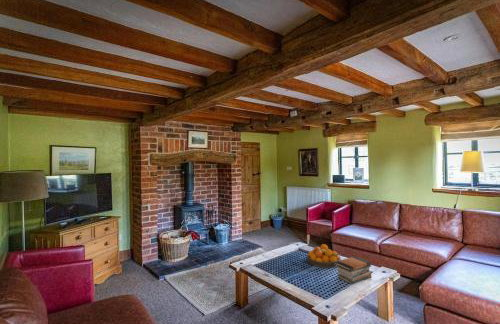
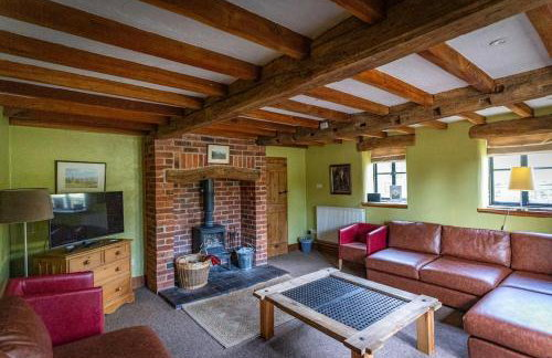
- fruit bowl (323, 254)
- book stack (353, 269)
